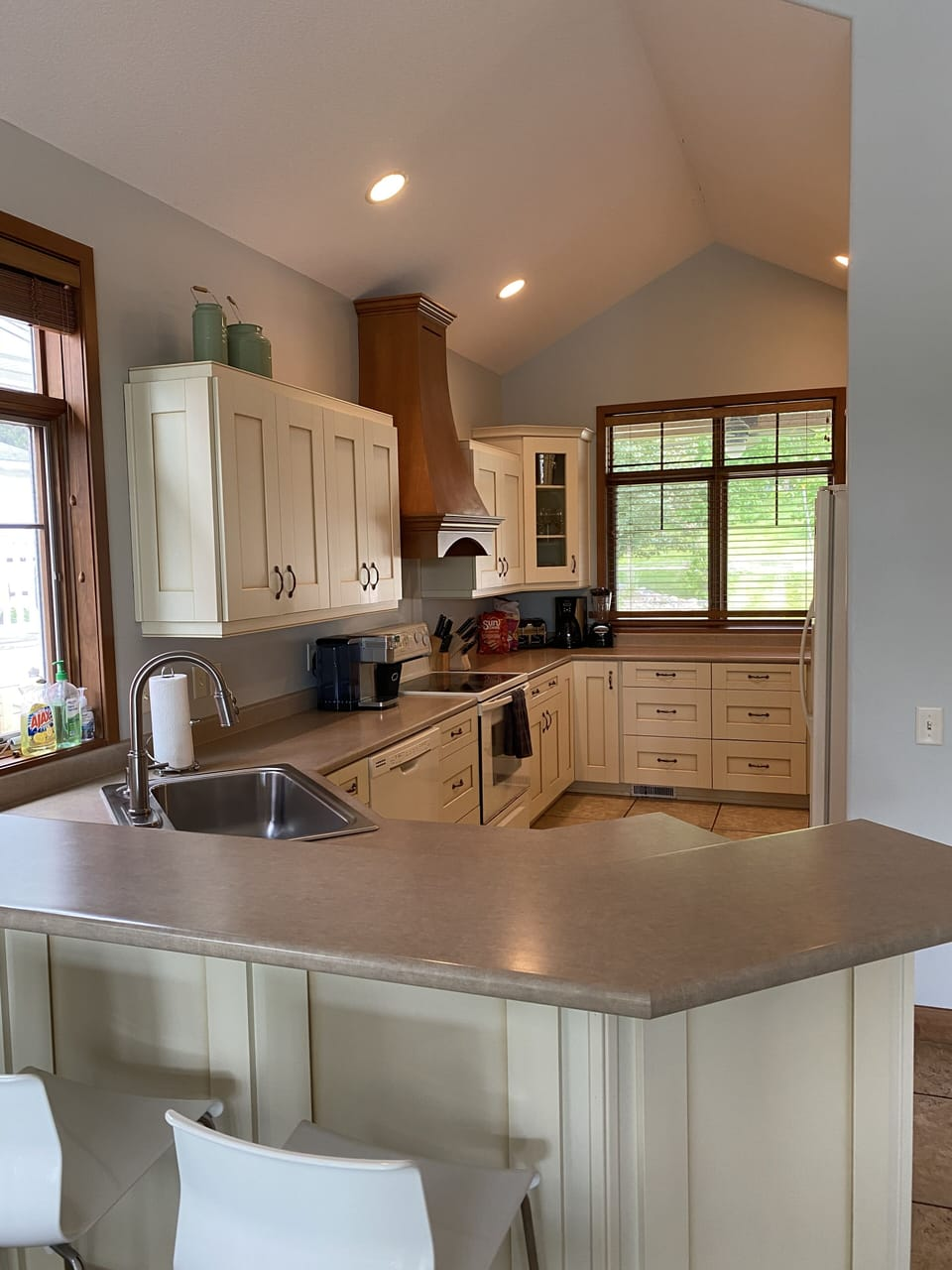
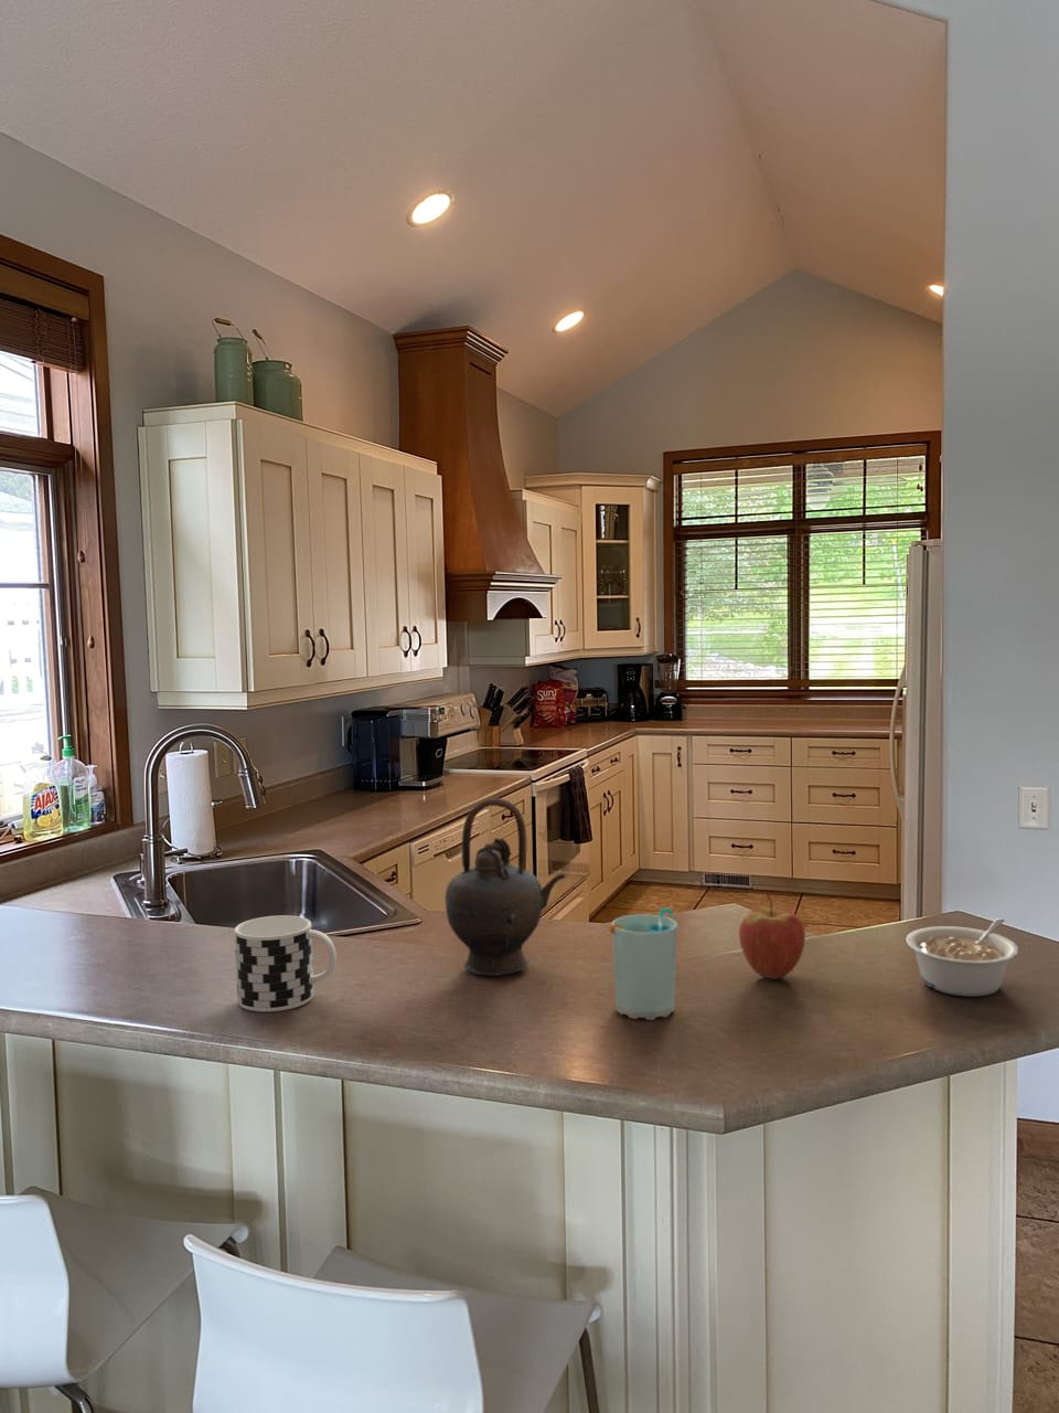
+ cup (643, 957)
+ cup (287, 962)
+ fruit (771, 936)
+ teapot (504, 885)
+ legume (960, 957)
